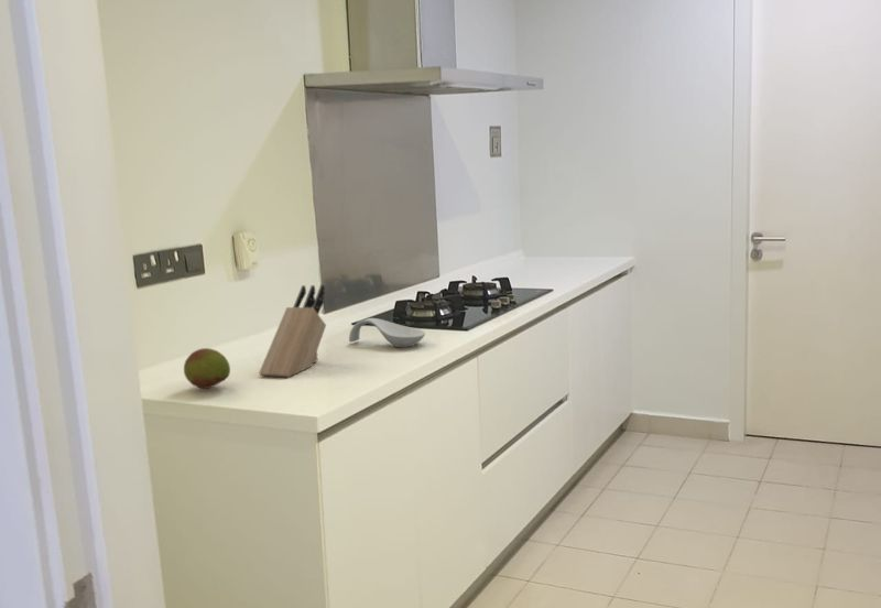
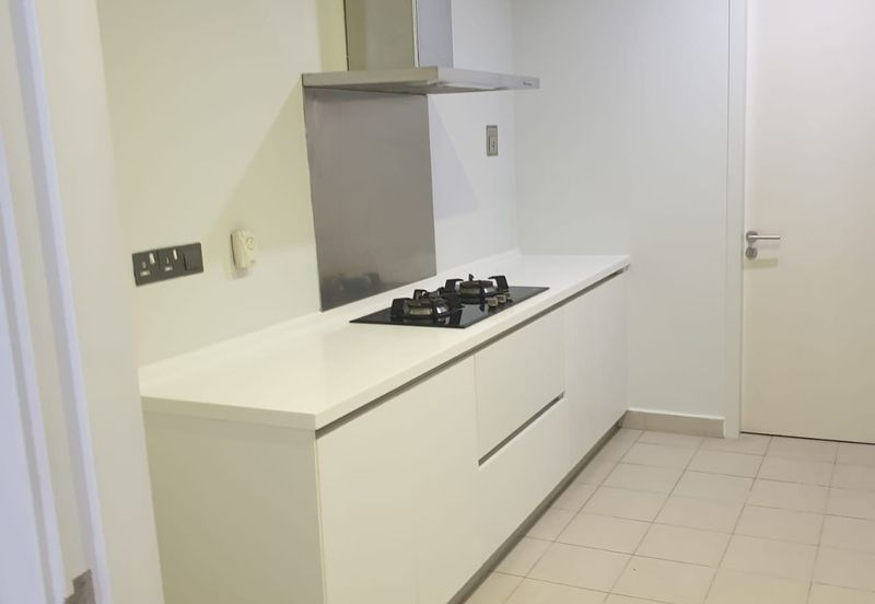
- knife block (295, 328)
- fruit (206, 368)
- spoon rest (385, 332)
